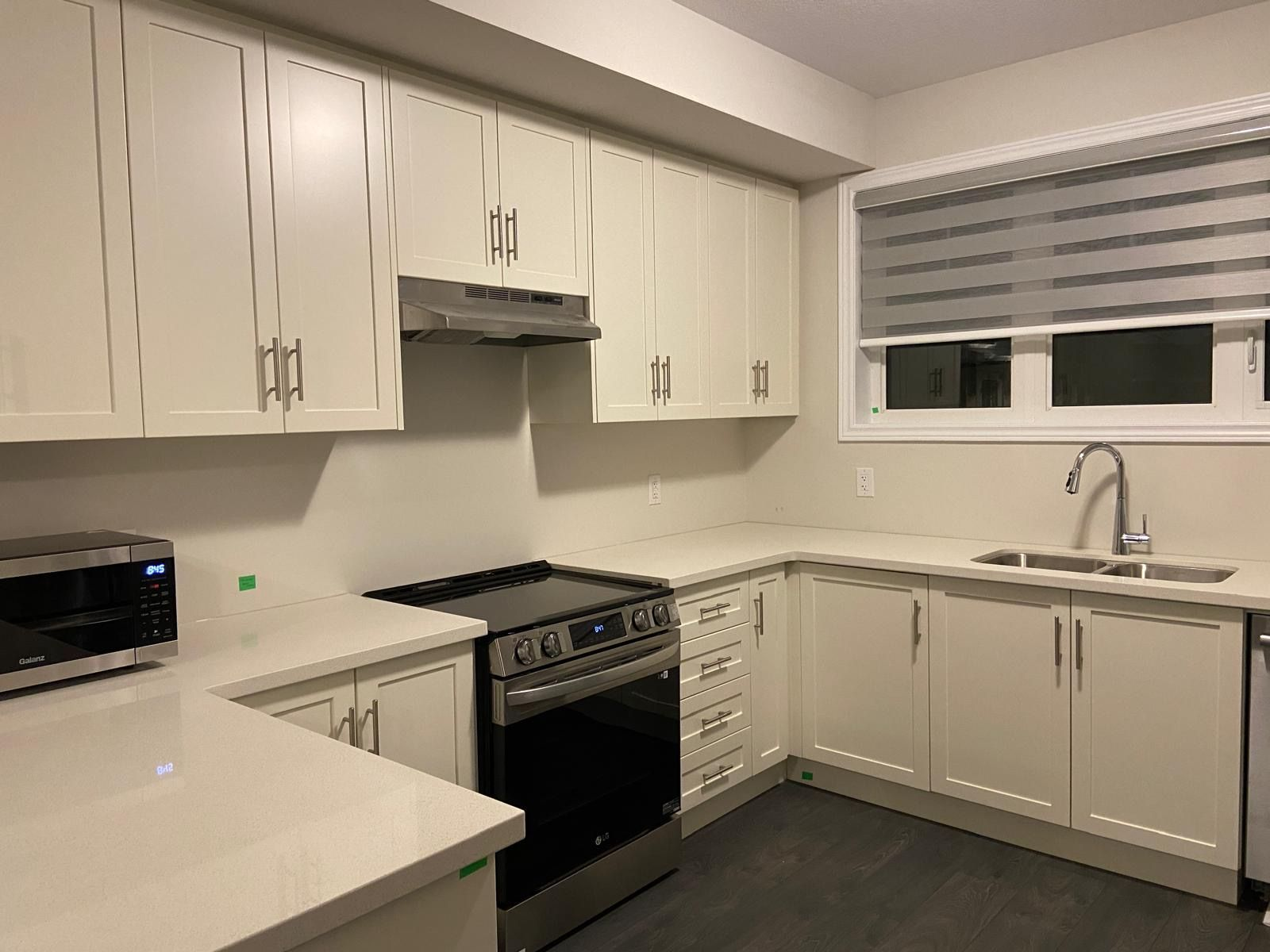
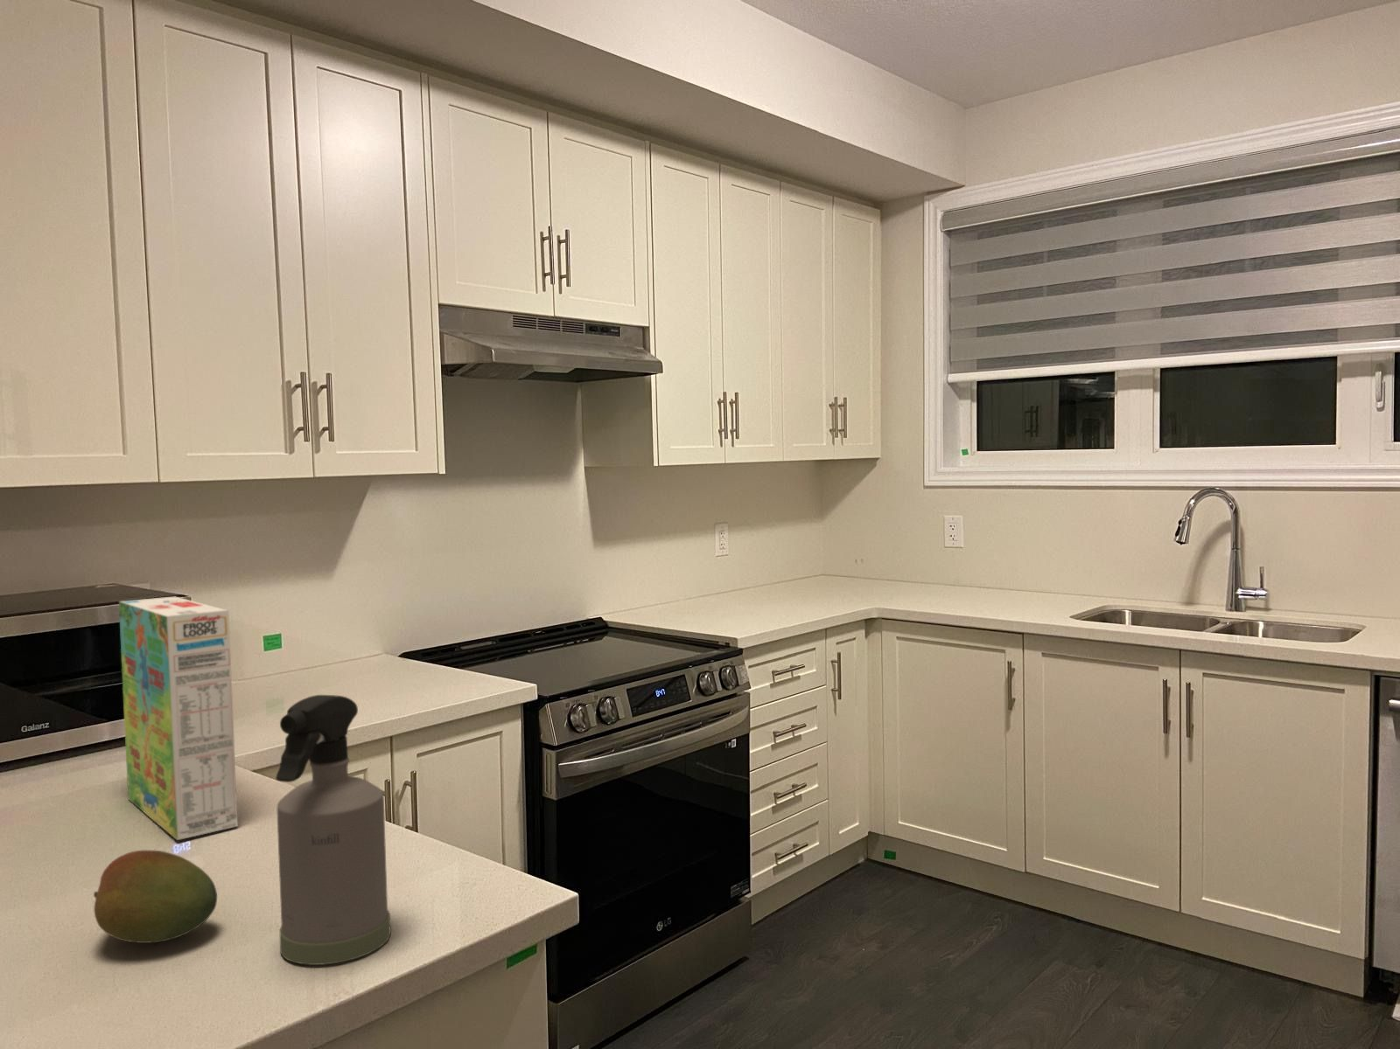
+ spray bottle (326, 821)
+ fruit (157, 894)
+ cereal box (176, 709)
